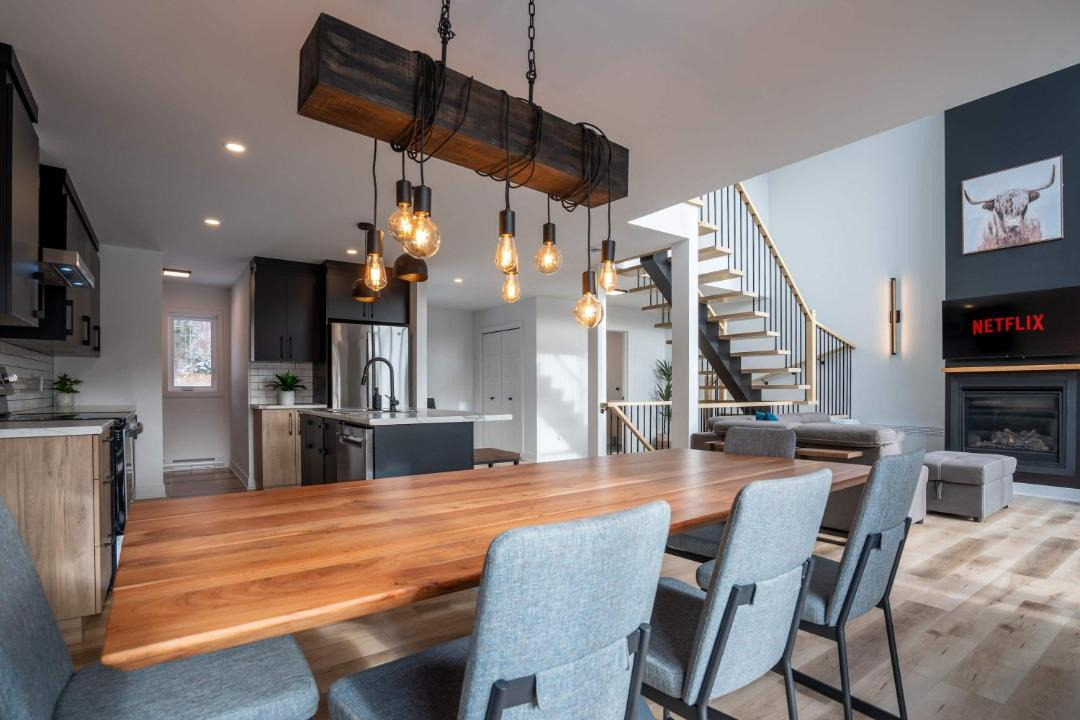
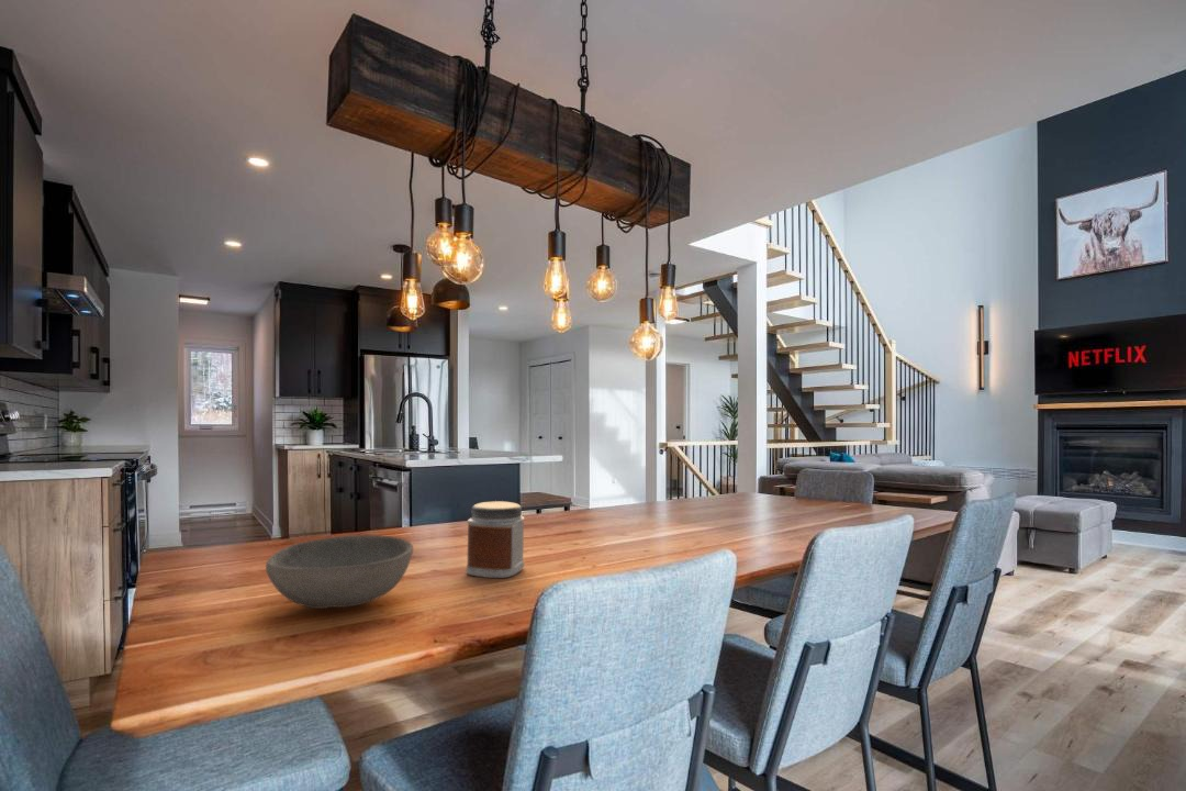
+ jar (495, 537)
+ bowl (343, 576)
